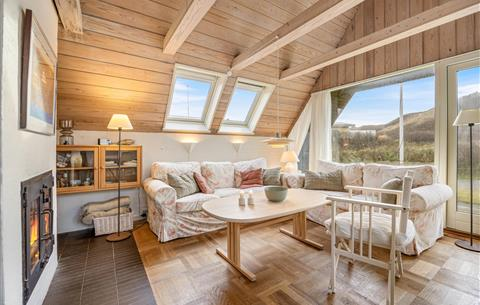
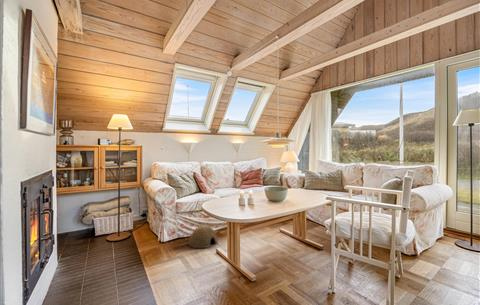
+ woven basket (203, 234)
